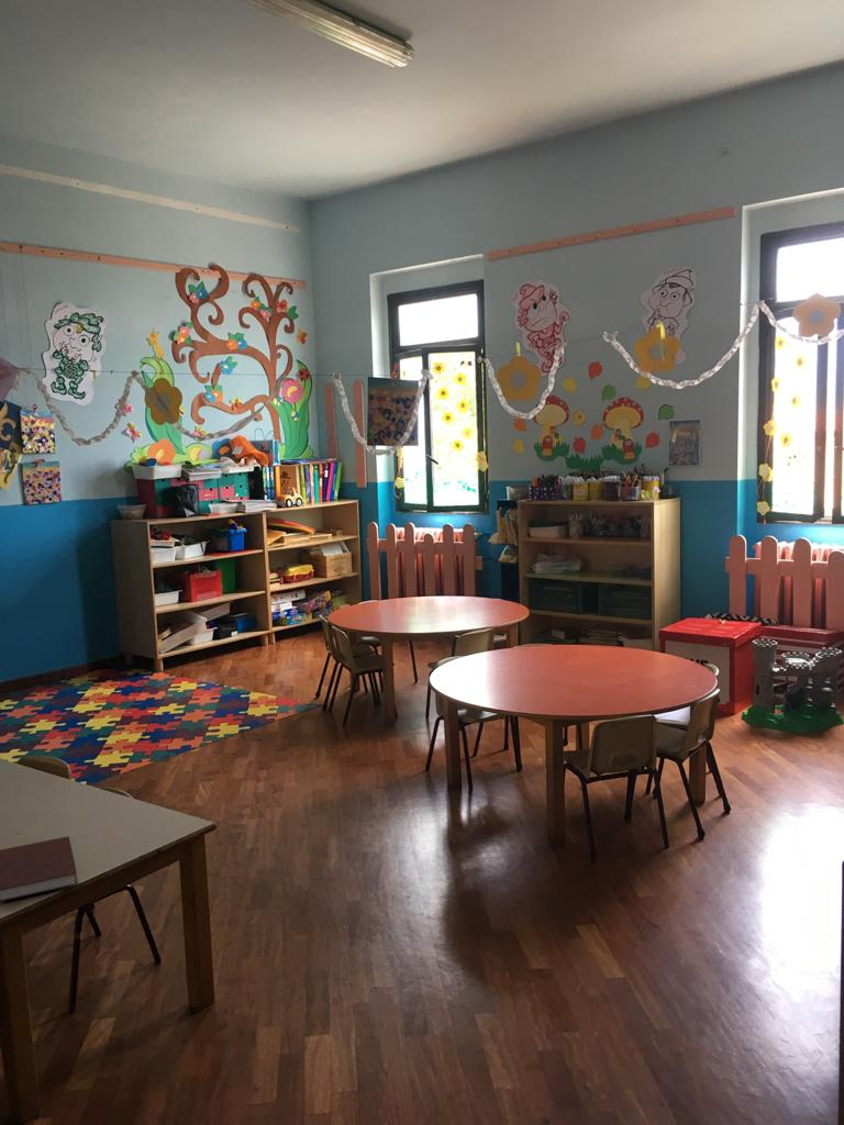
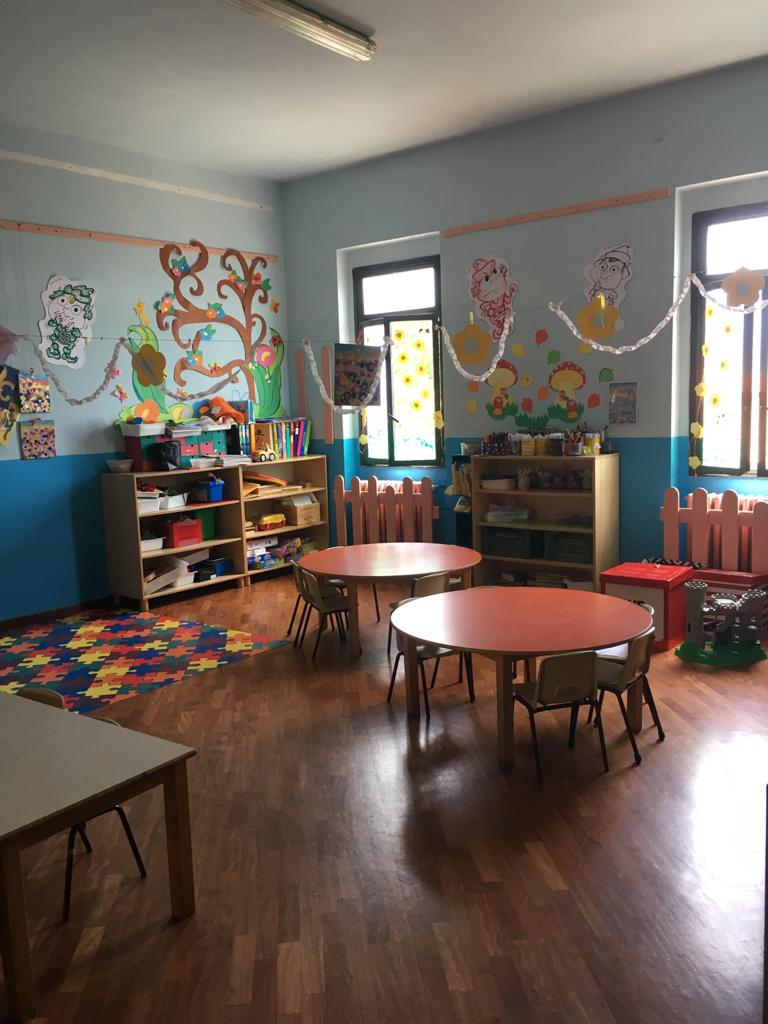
- notebook (33, 867)
